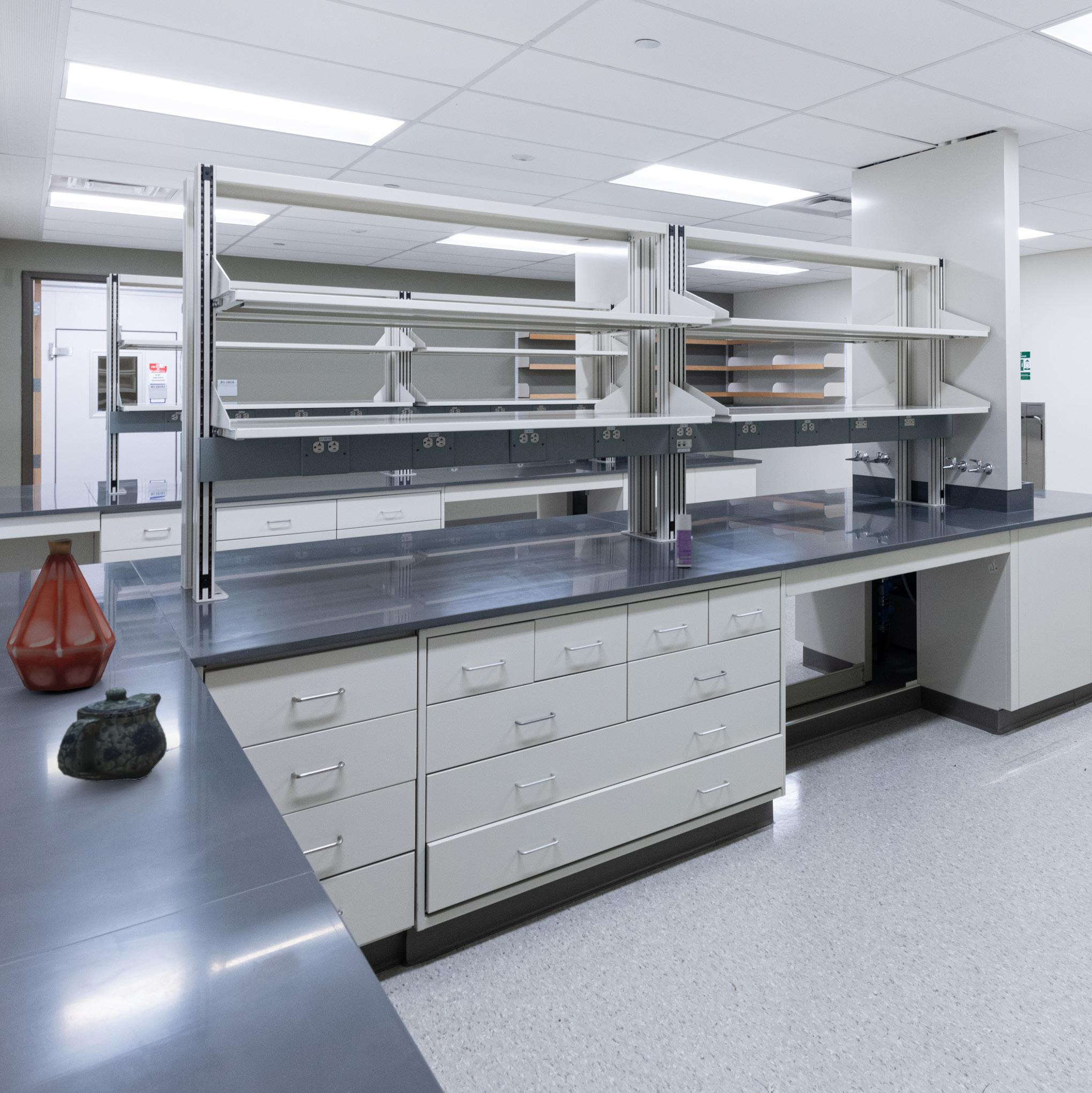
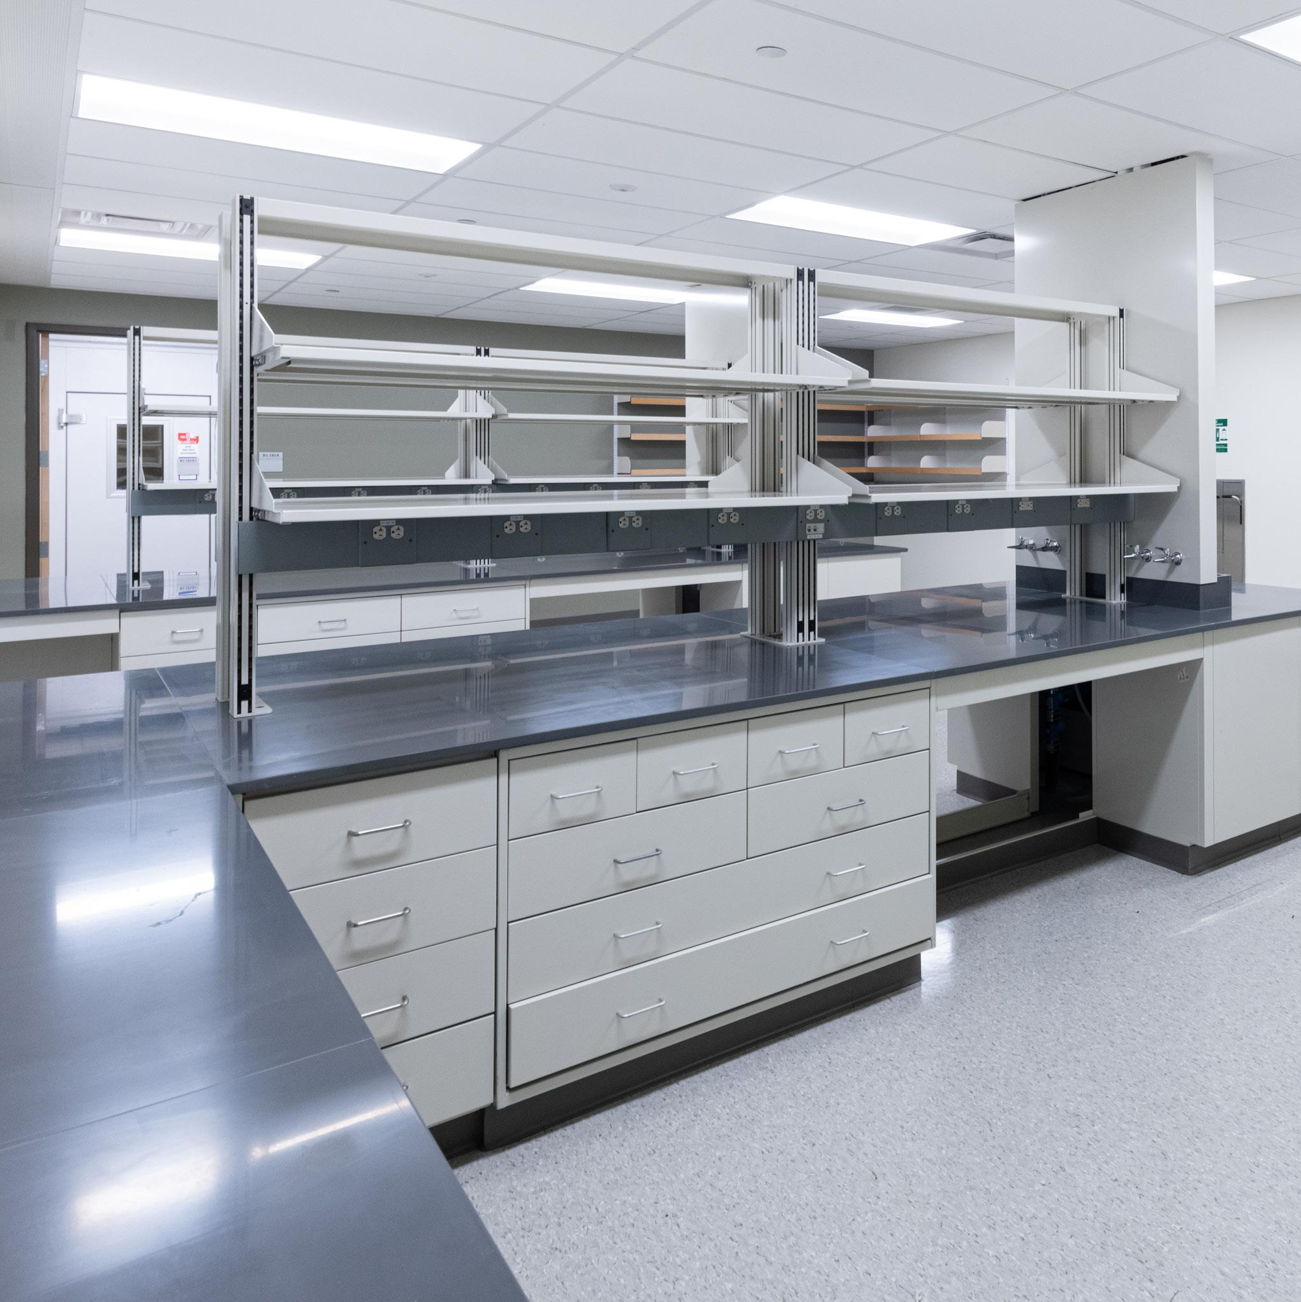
- chinaware (114, 733)
- bottle (684, 540)
- bottle (63, 611)
